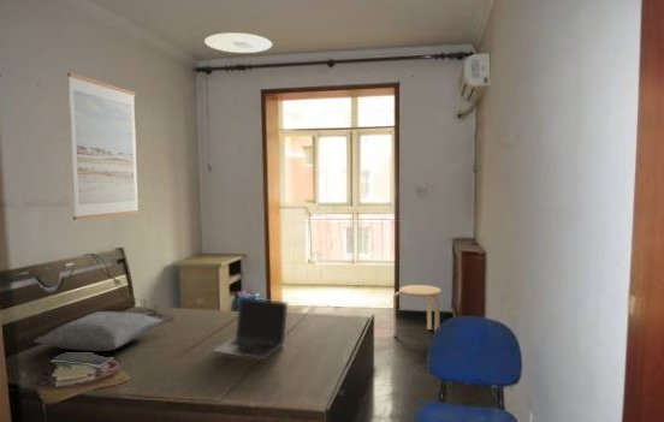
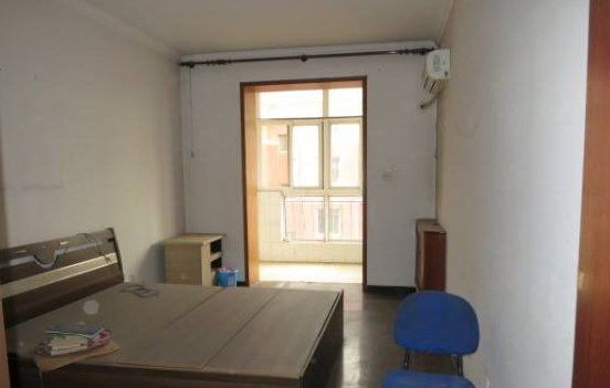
- ceiling light (238, 40)
- laptop (250, 326)
- pillow (103, 329)
- wall art (107, 150)
- stool (427, 313)
